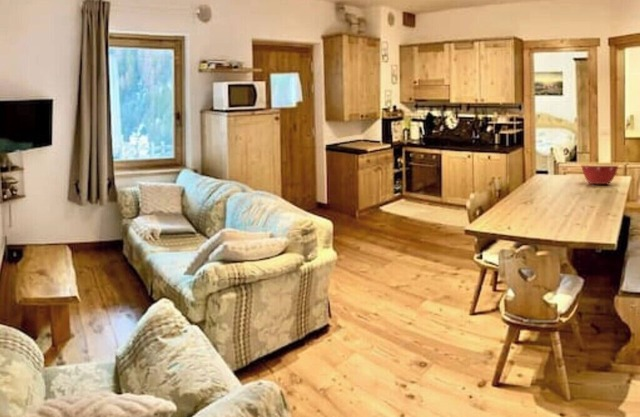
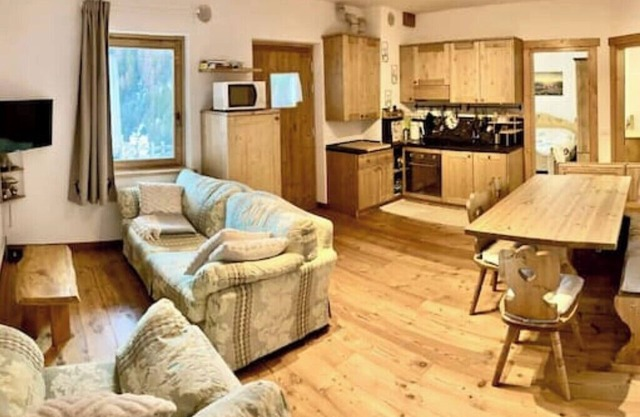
- mixing bowl (599, 174)
